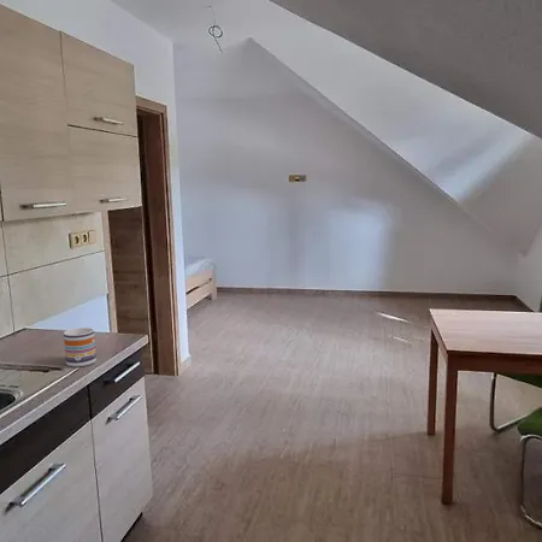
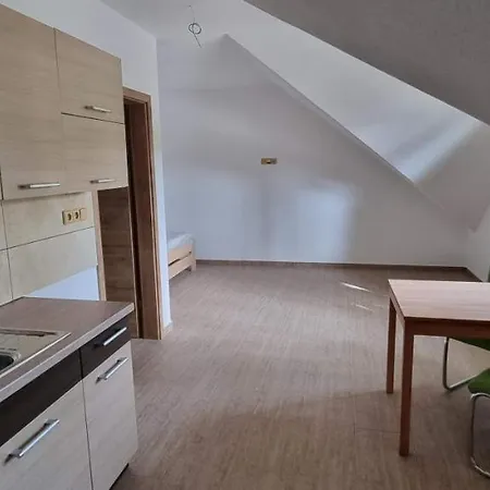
- mug (79, 346)
